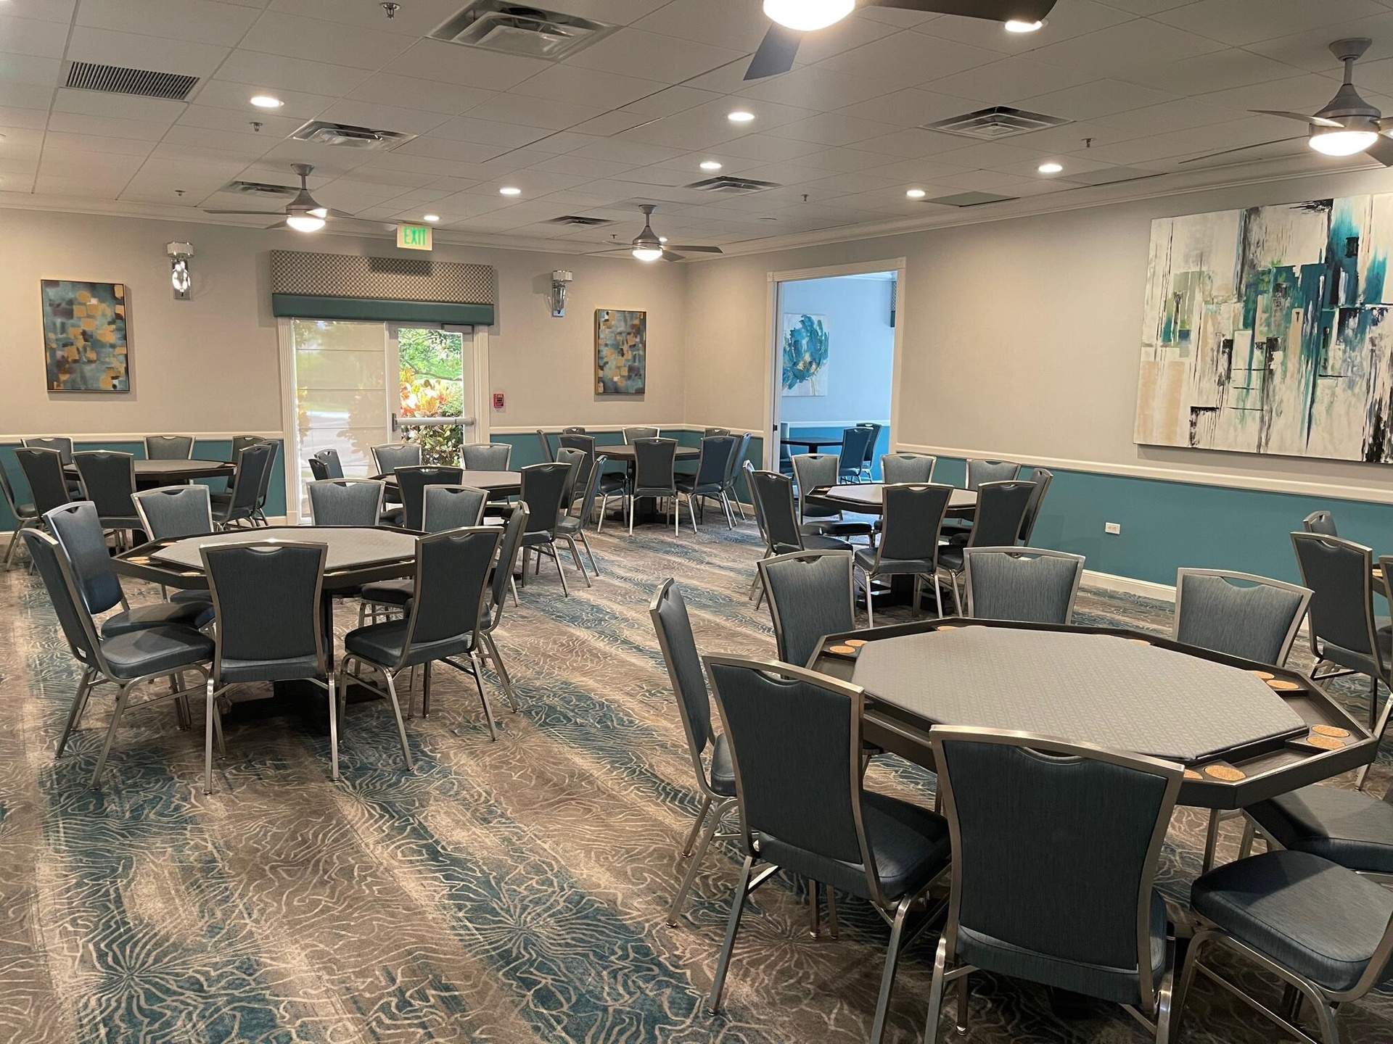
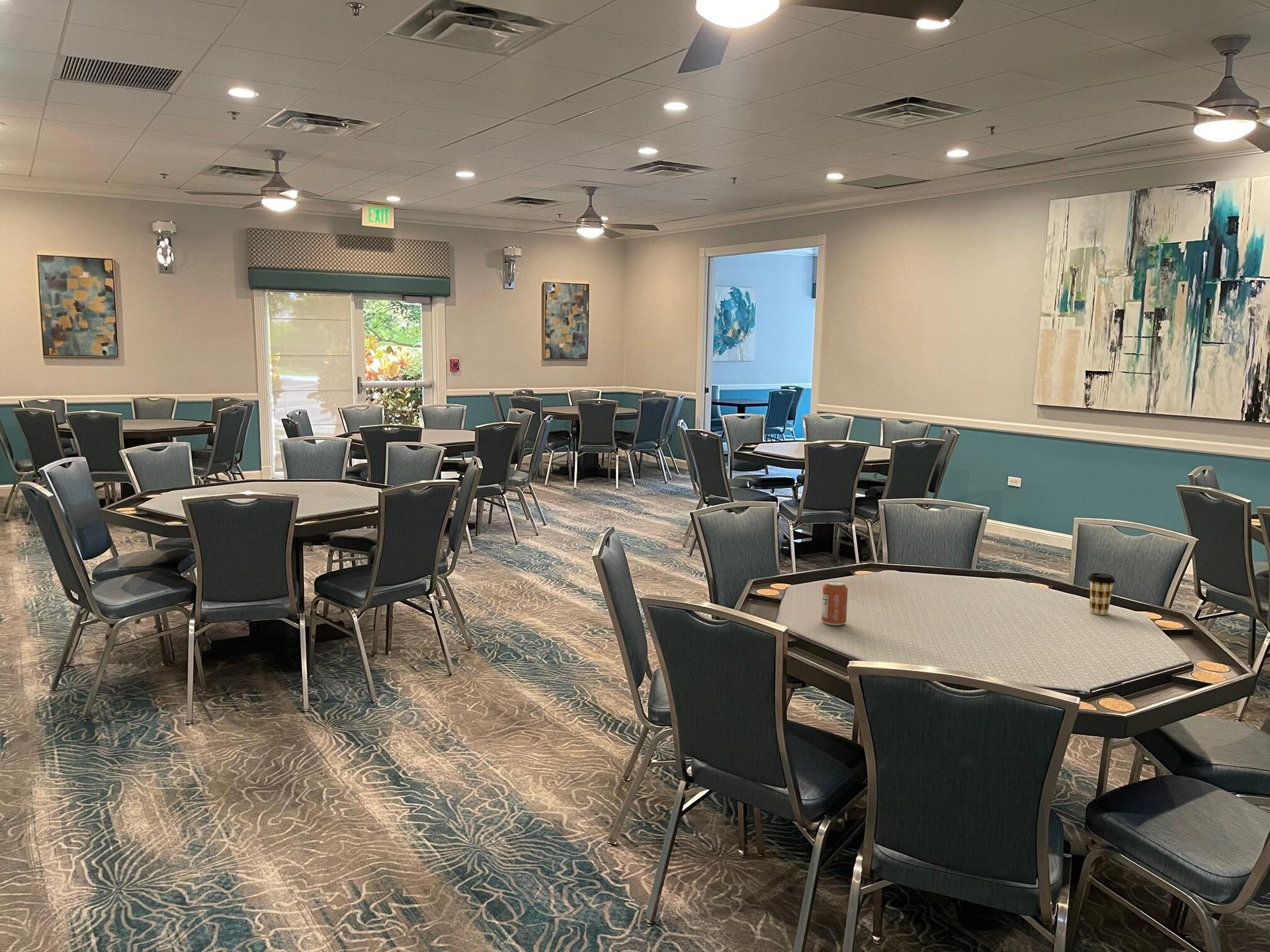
+ coffee cup (1100, 594)
+ can (834, 602)
